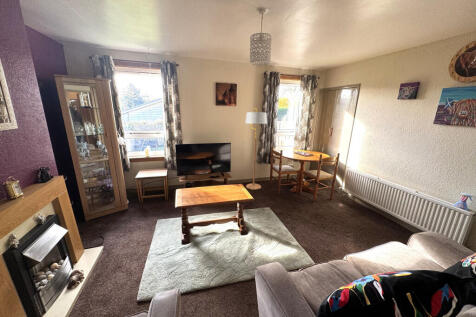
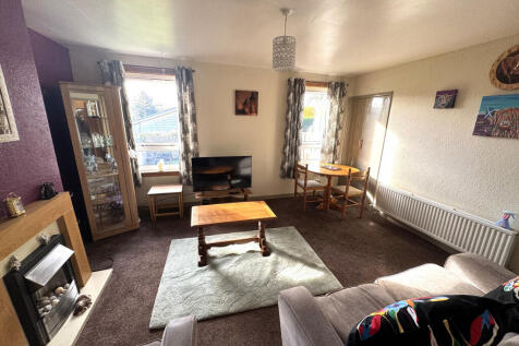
- floor lamp (254, 149)
